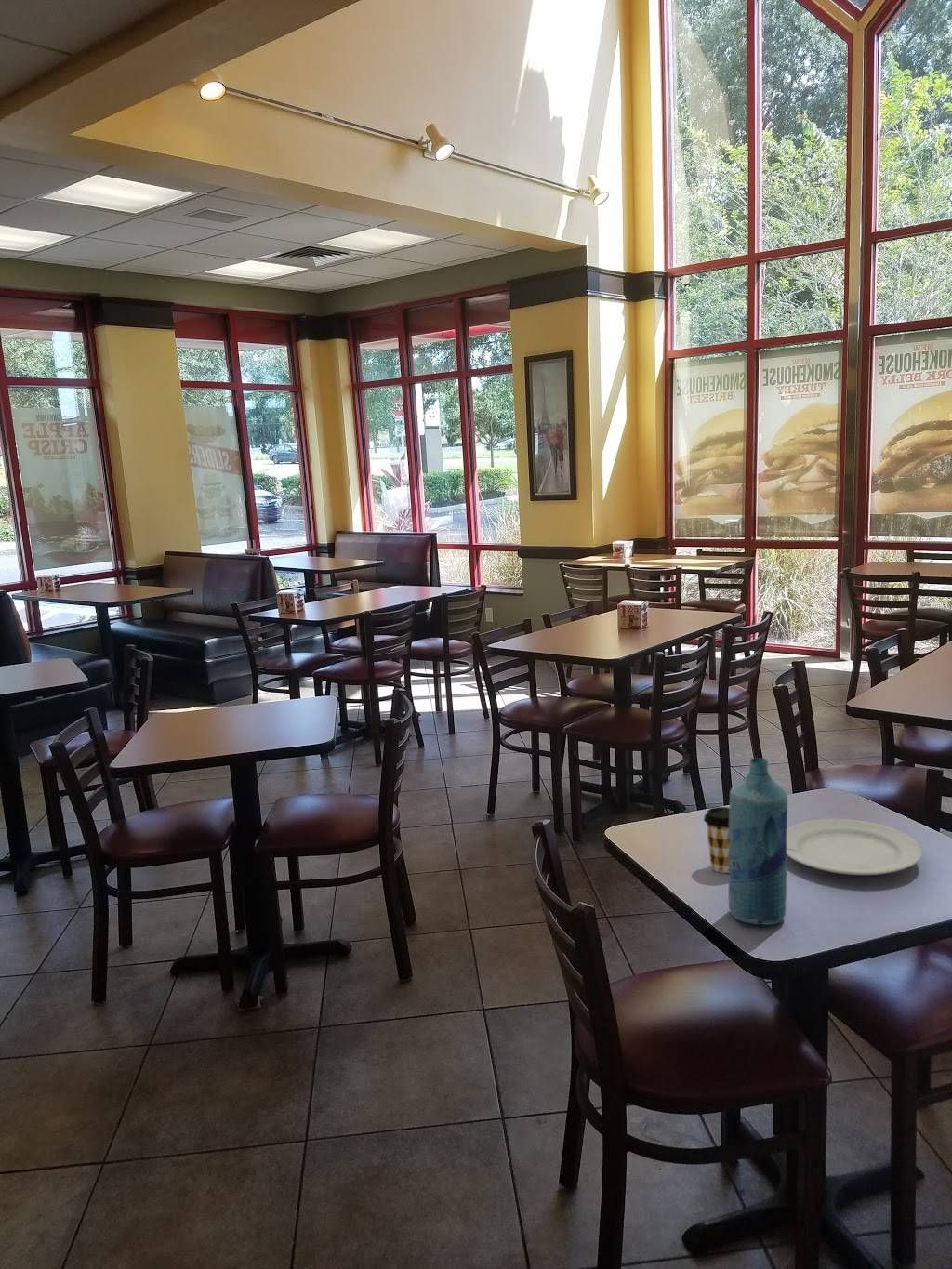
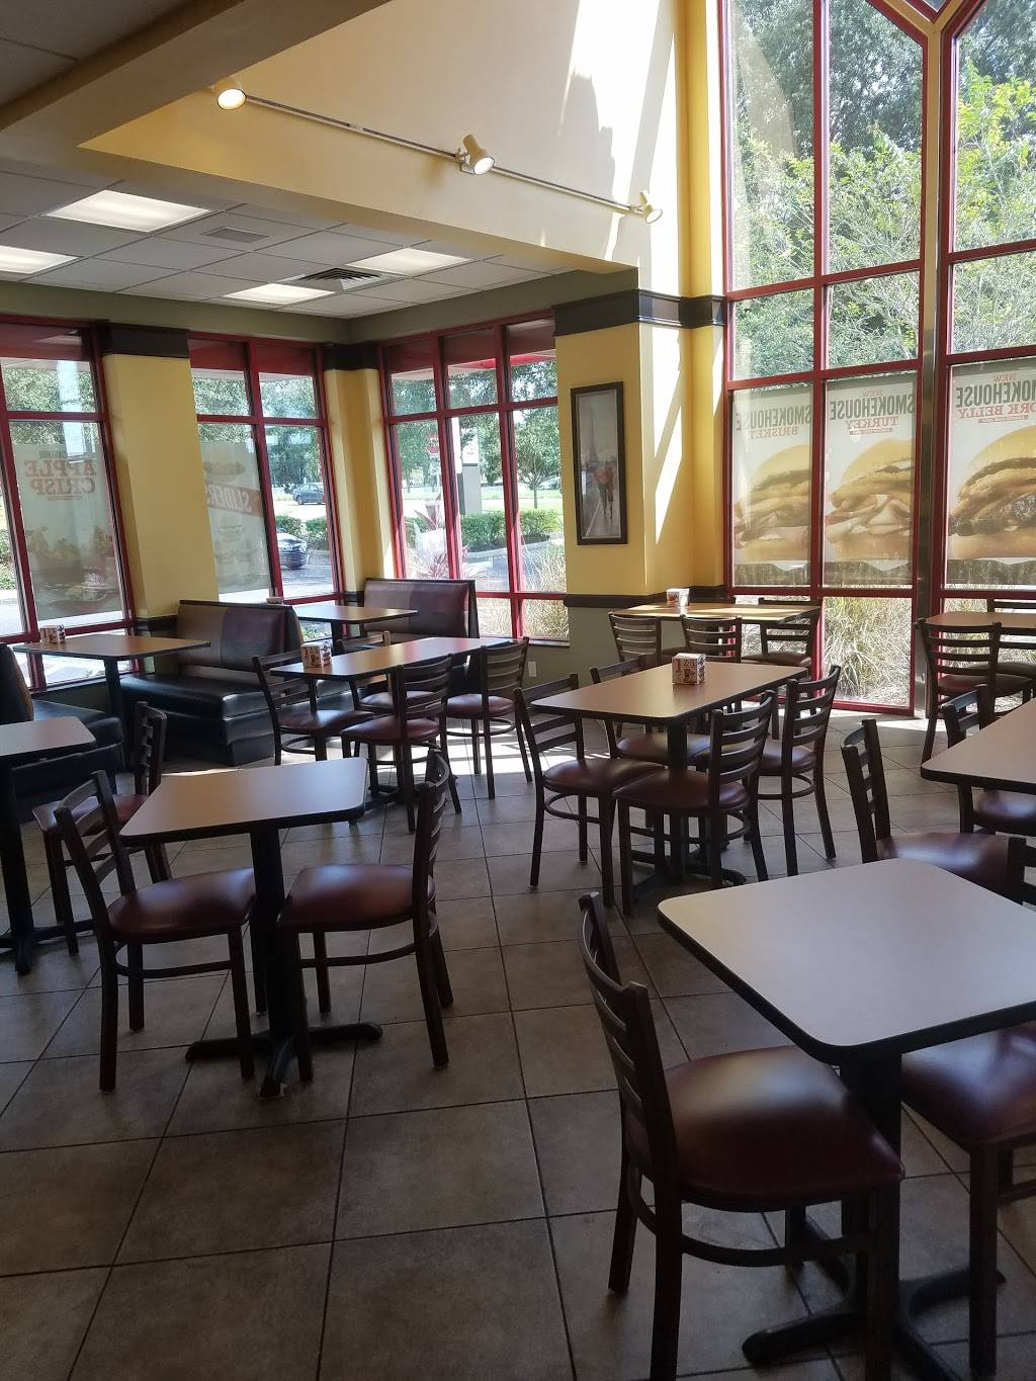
- bottle (758, 839)
- coffee cup (723, 839)
- chinaware (848, 850)
